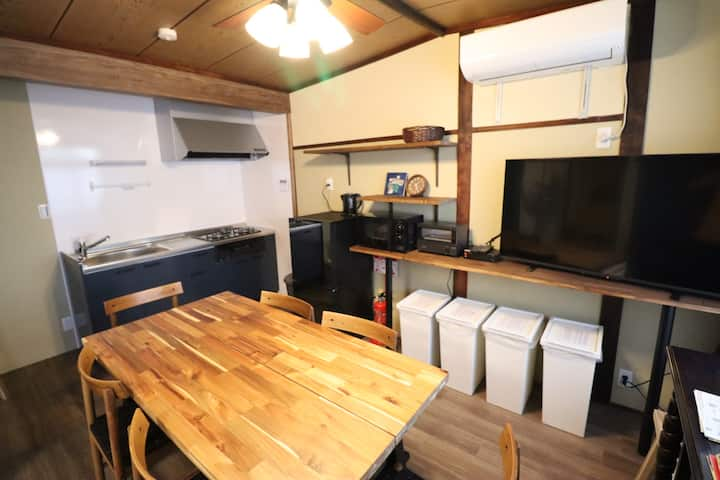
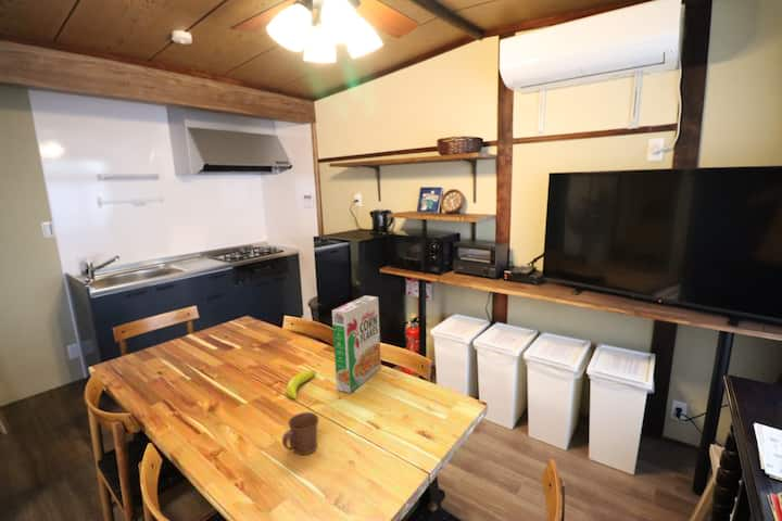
+ mug (300, 436)
+ banana (303, 381)
+ cereal box (357, 341)
